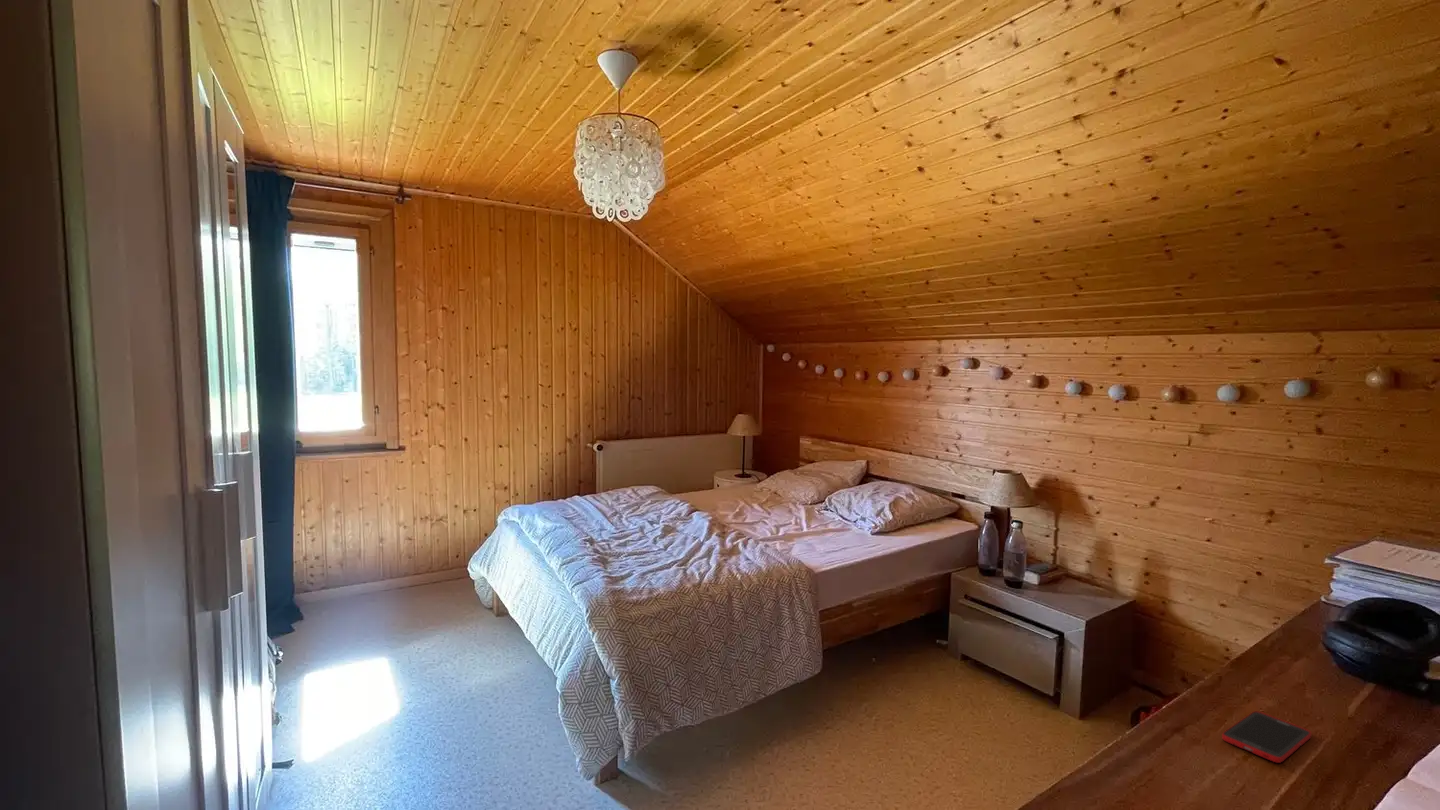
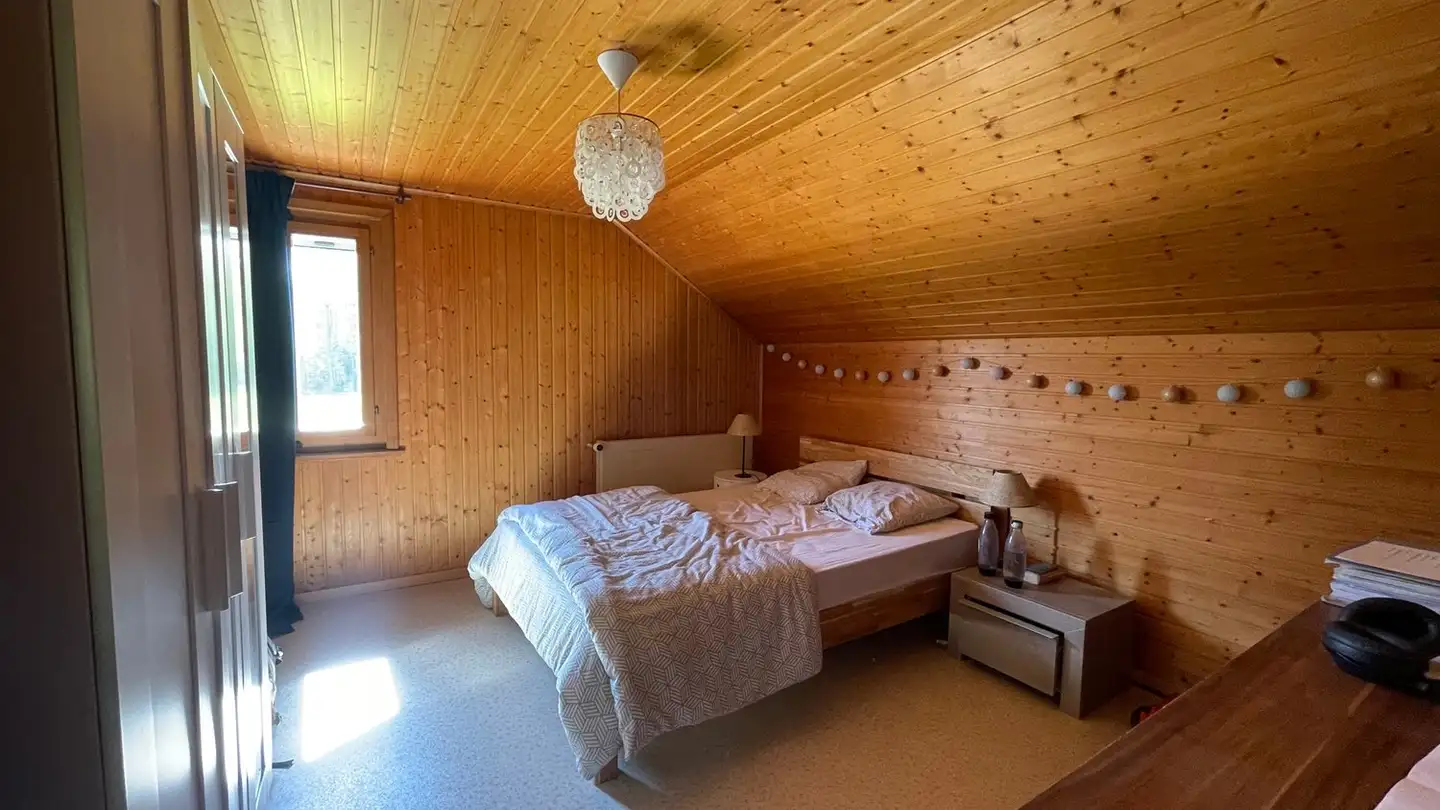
- cell phone (1266, 735)
